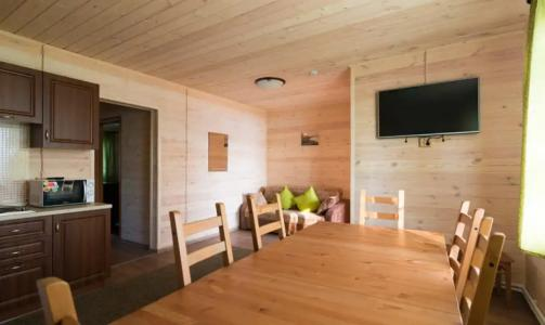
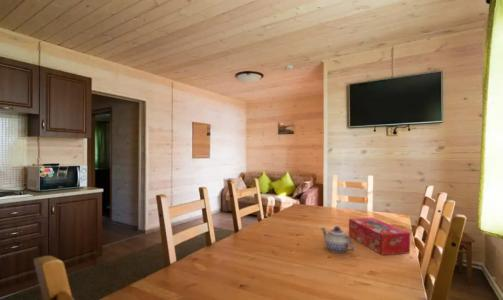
+ tissue box (376, 234)
+ teapot (336, 238)
